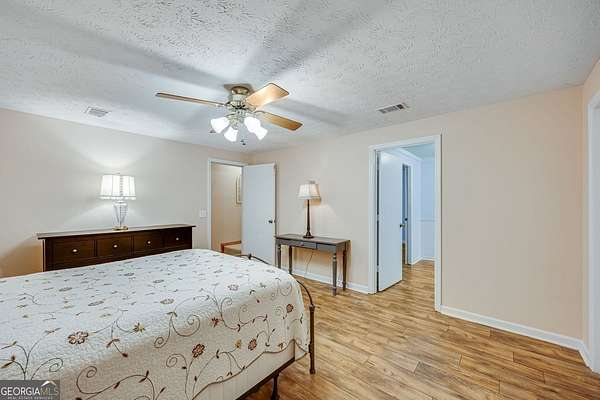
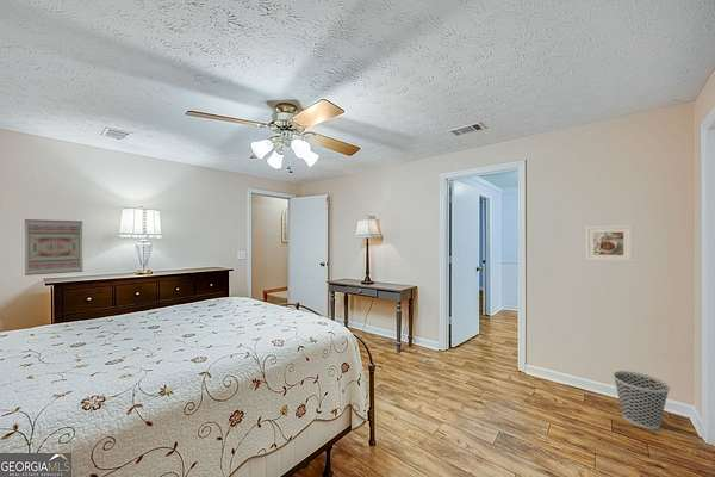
+ wall art (55, 247)
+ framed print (608, 243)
+ wastebasket (640, 399)
